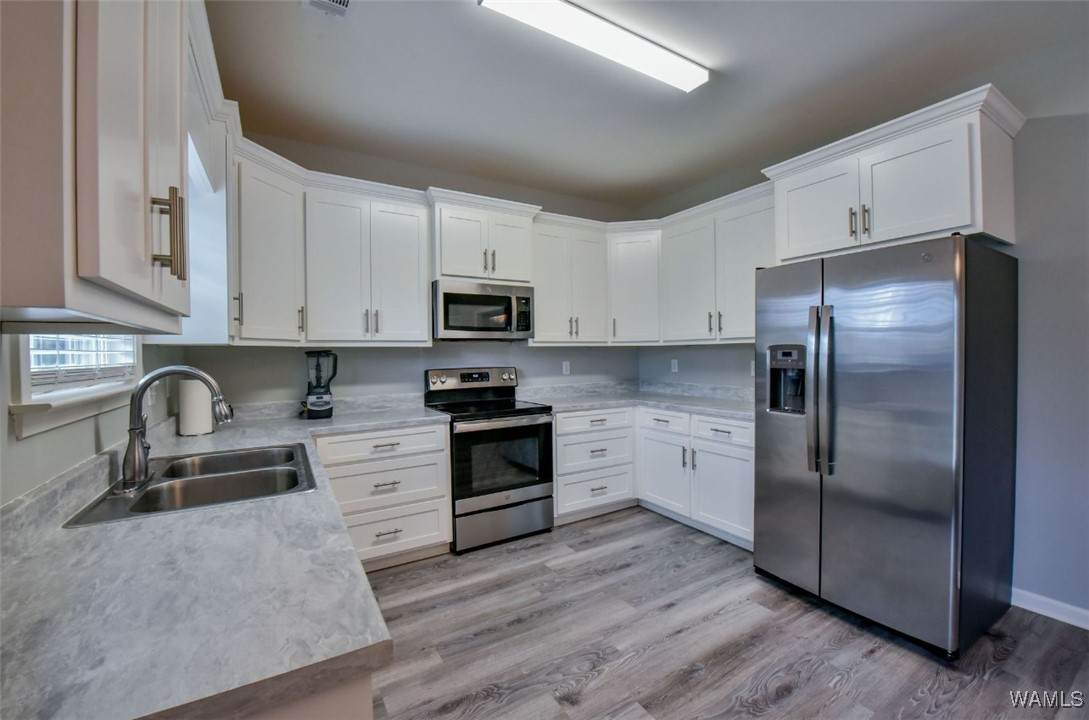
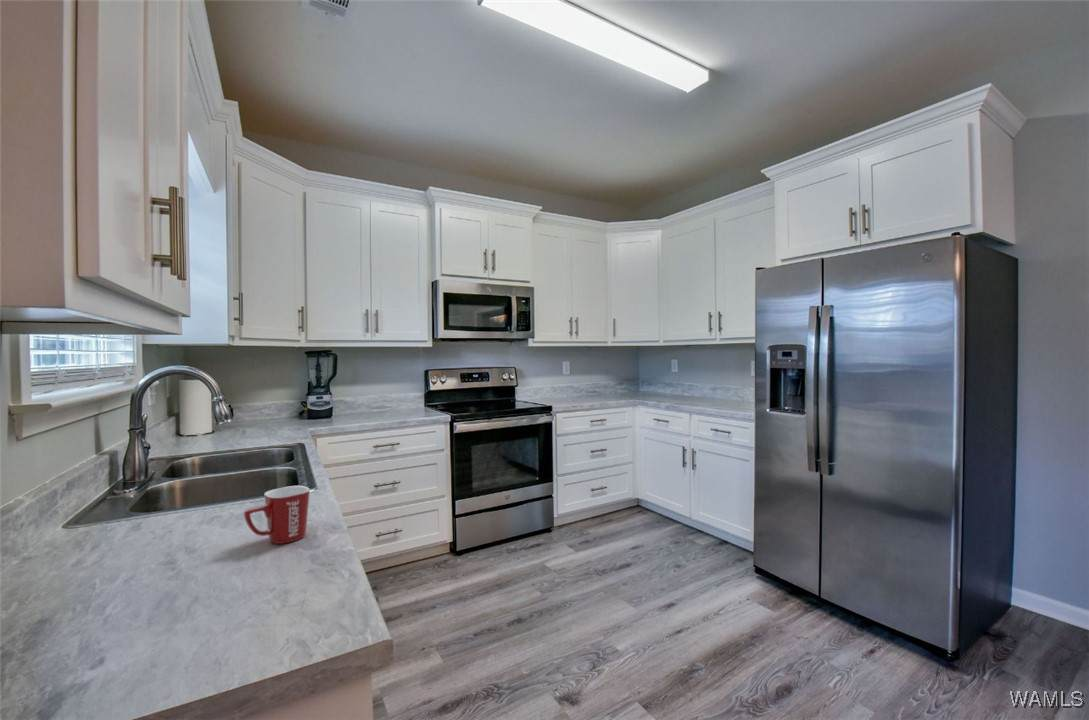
+ mug (277, 516)
